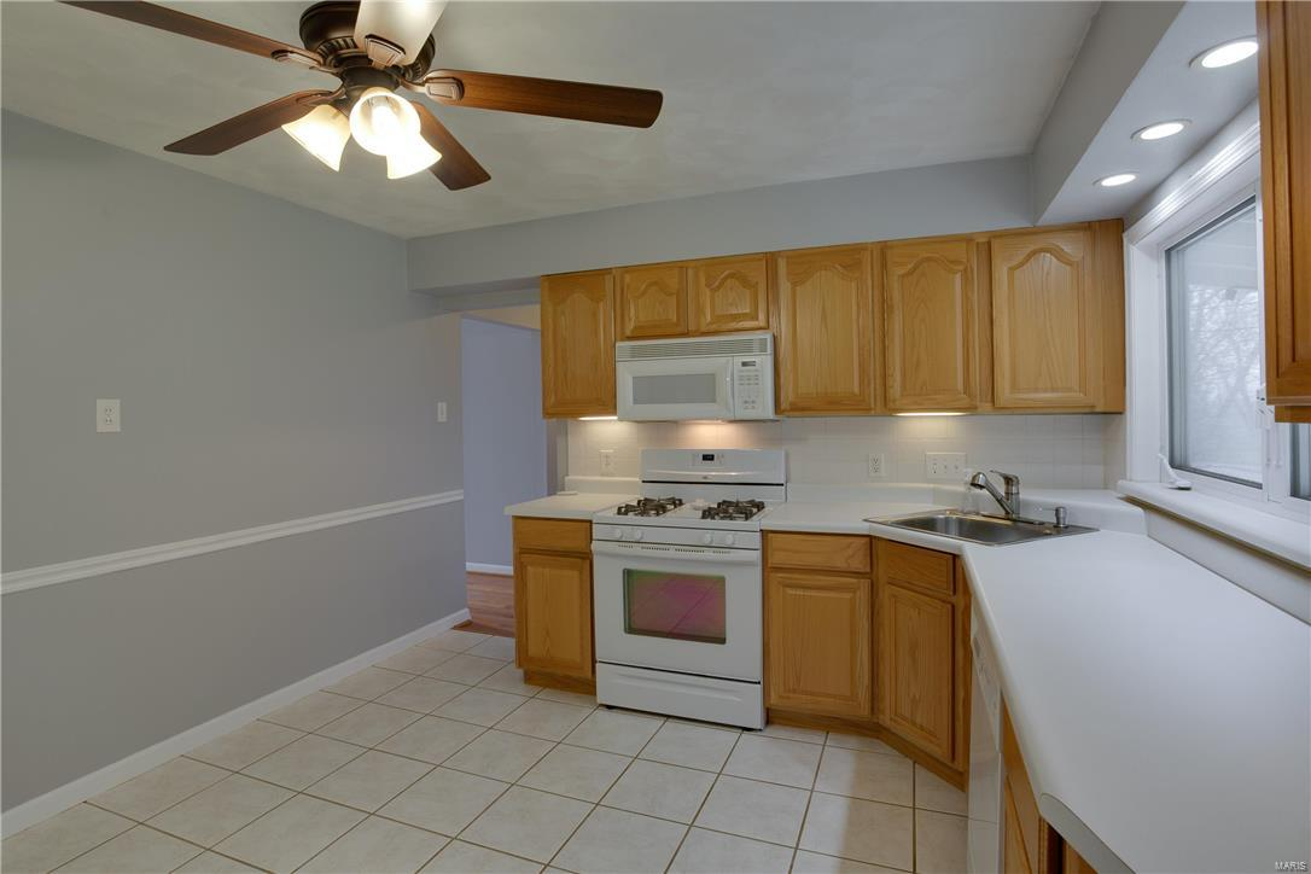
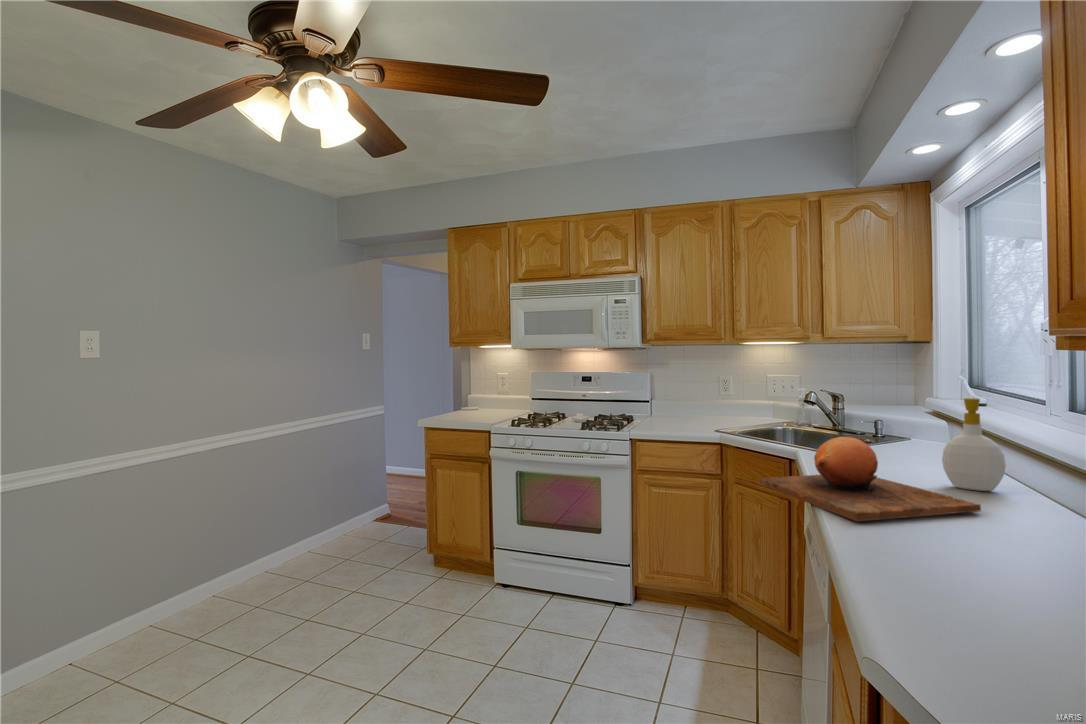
+ chopping board (856, 467)
+ soap bottle (972, 443)
